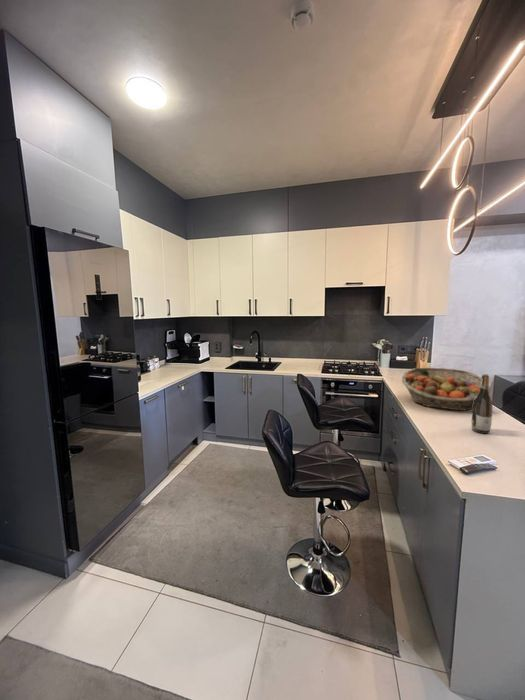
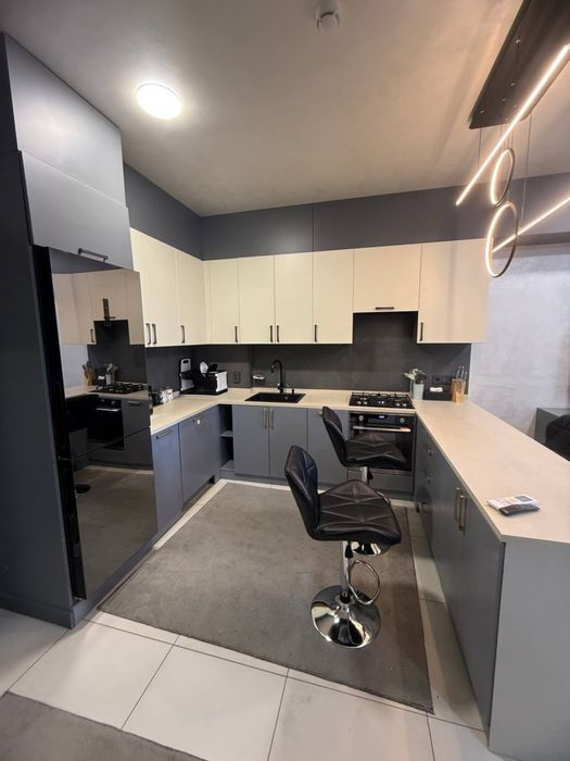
- wine bottle (483, 403)
- fruit basket (442, 387)
